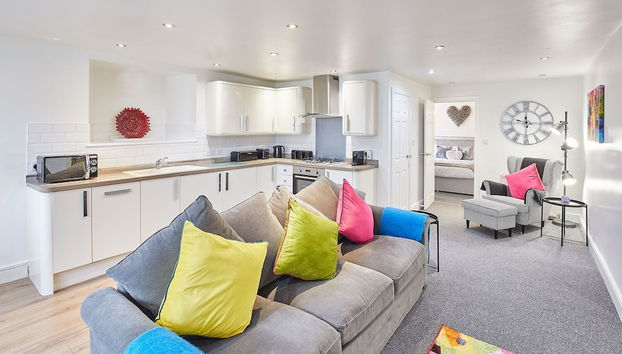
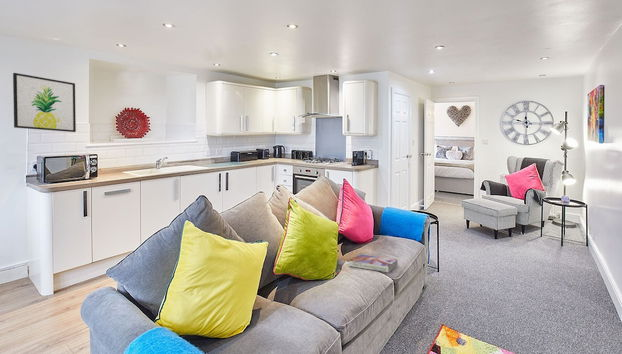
+ wall art (46, 104)
+ textbook (373, 262)
